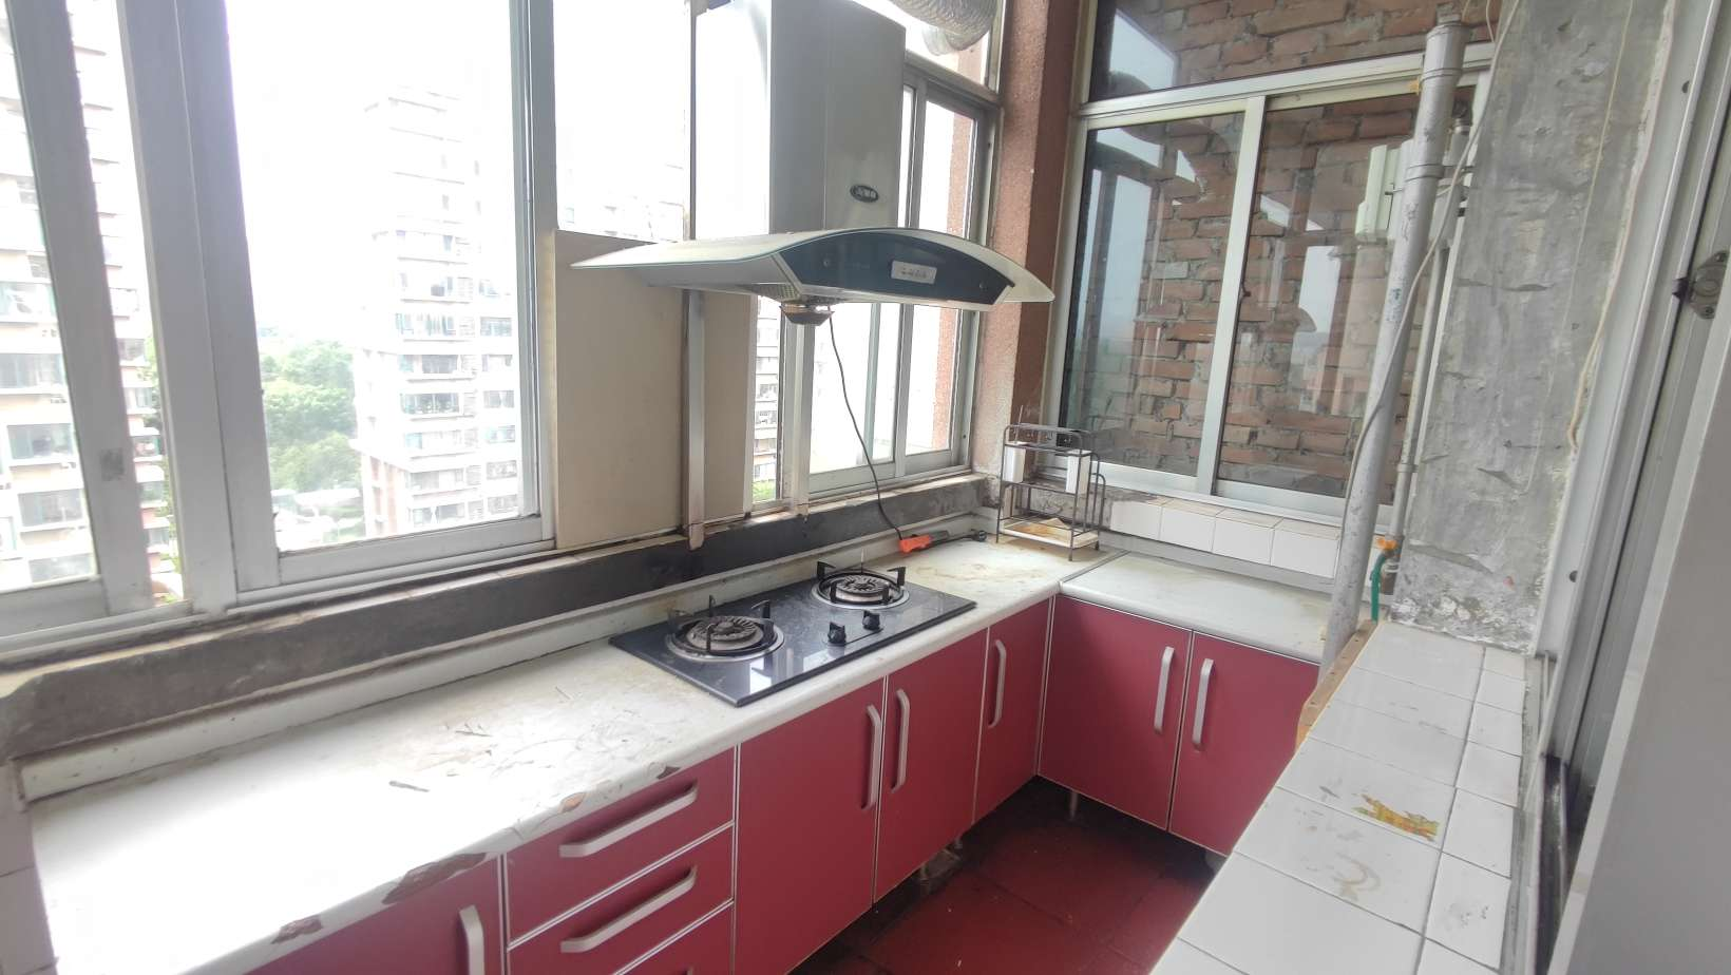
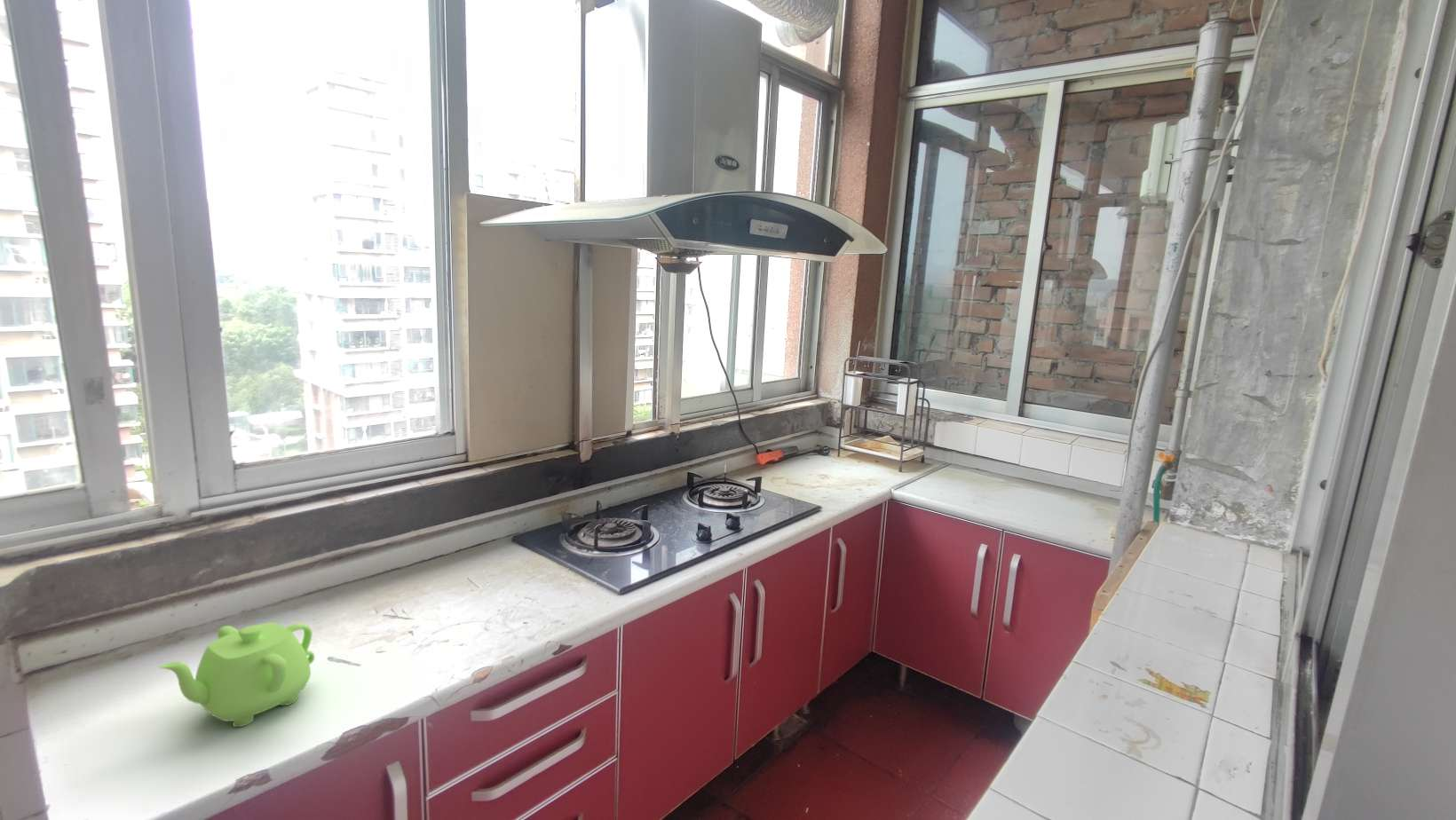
+ teapot (243, 670)
